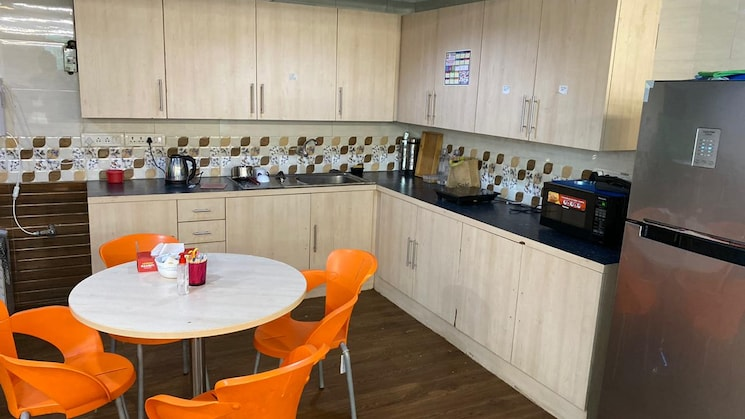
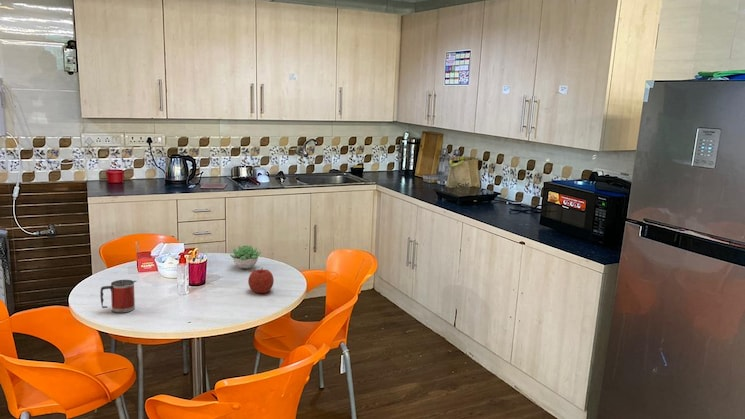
+ succulent plant (245, 257)
+ mug (119, 296)
+ fruit (261, 279)
